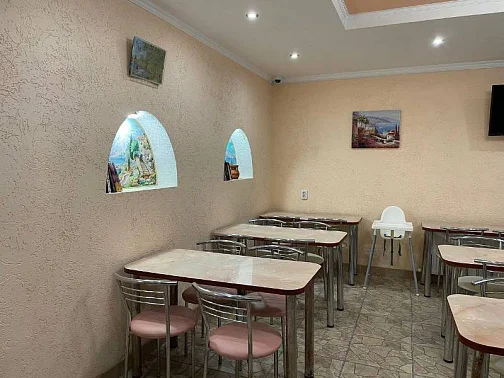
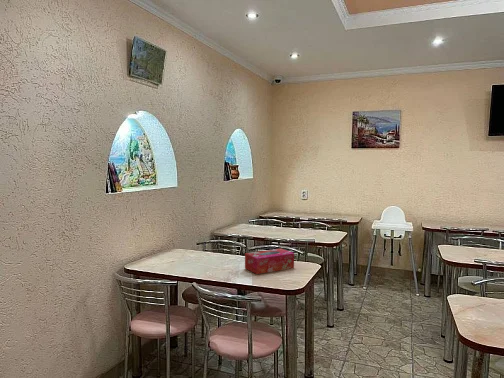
+ tissue box (269, 260)
